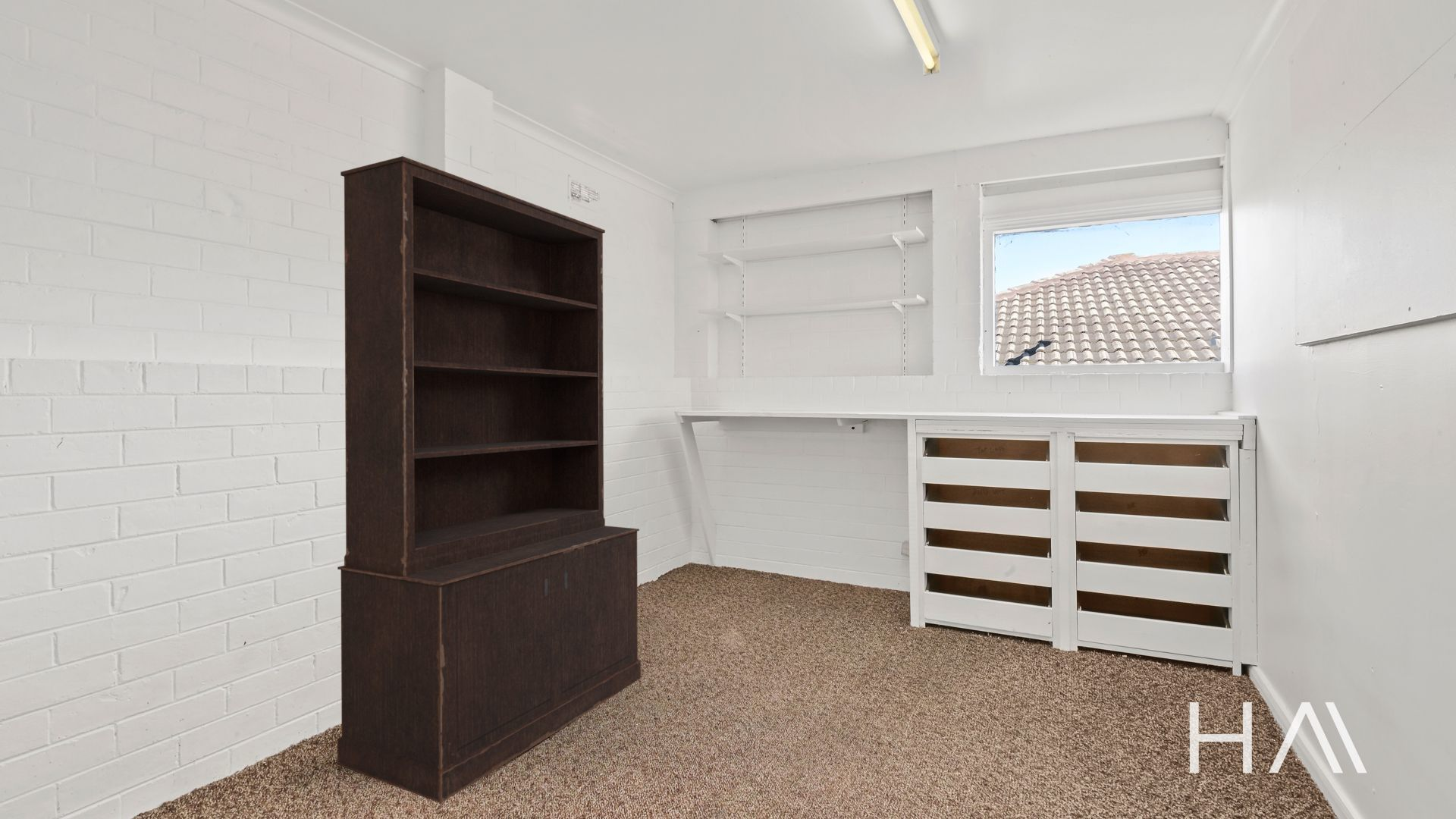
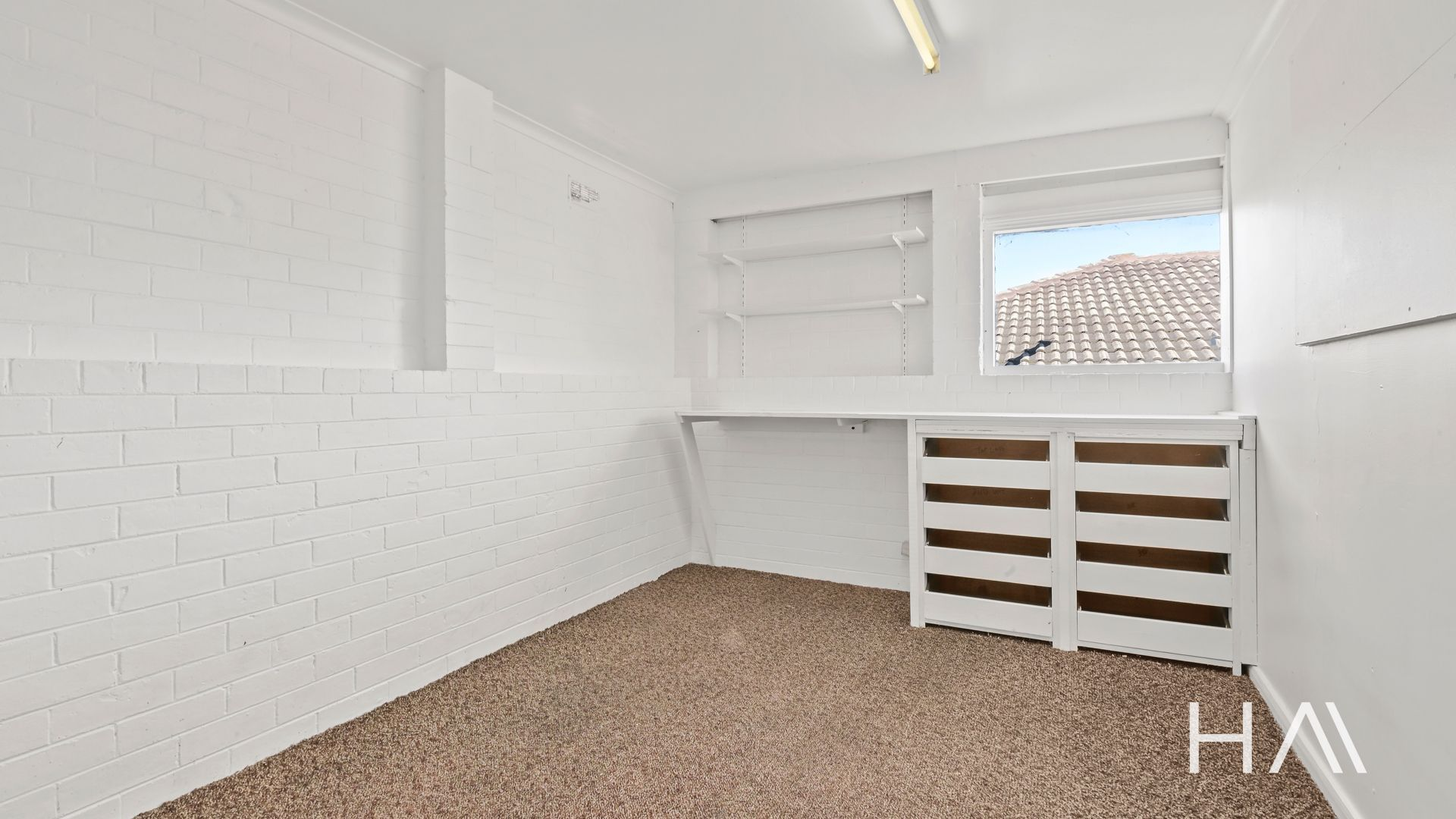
- bookcase (508, 460)
